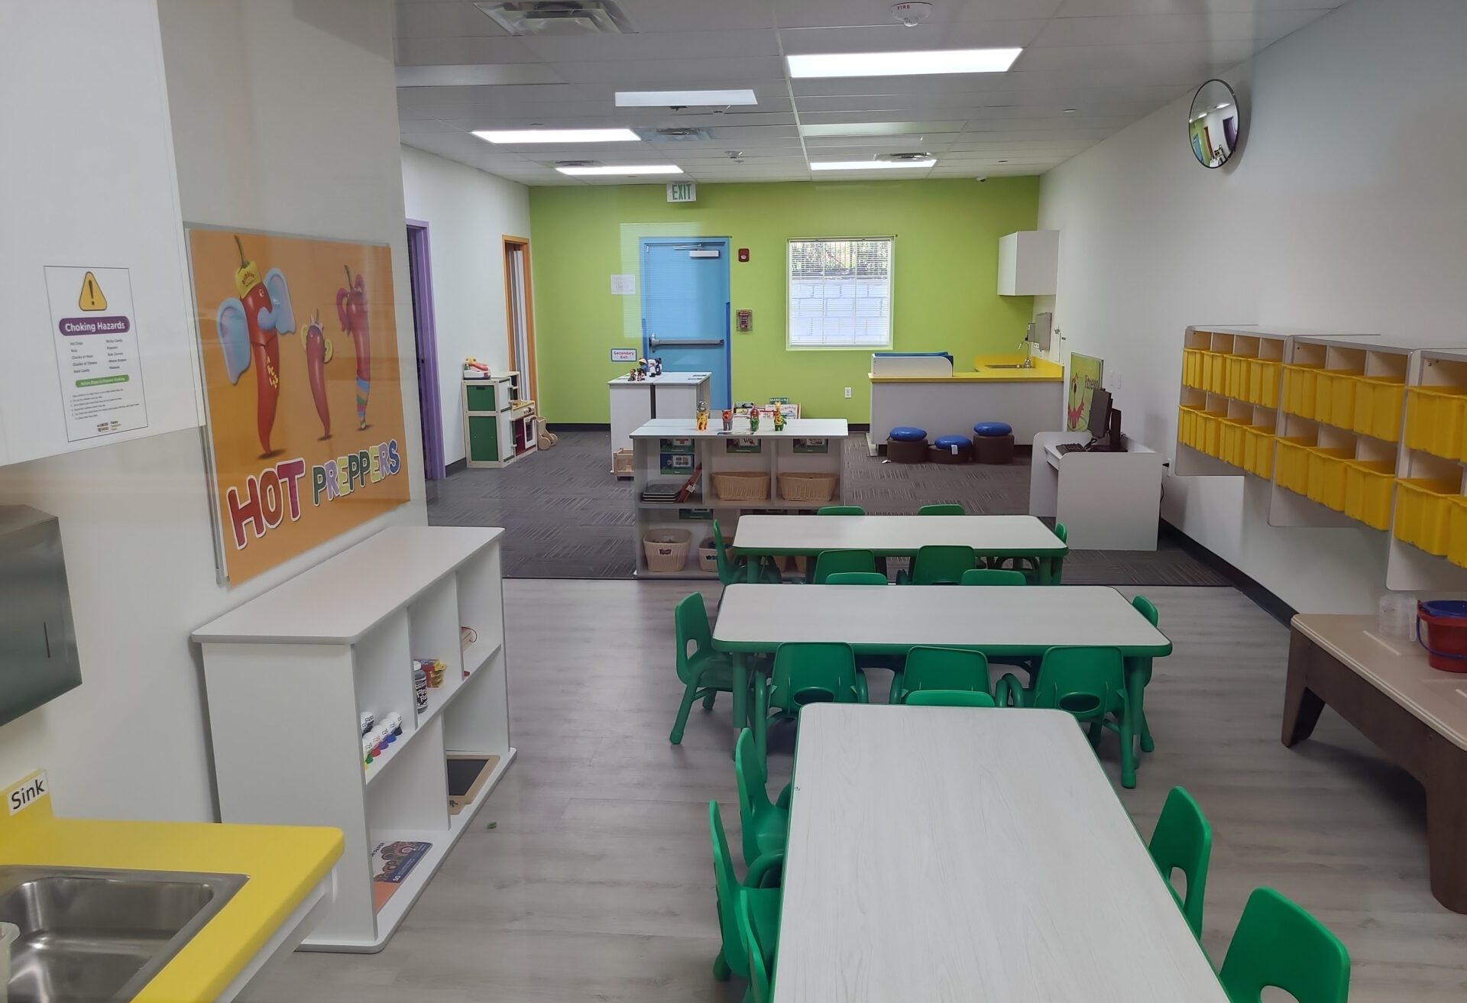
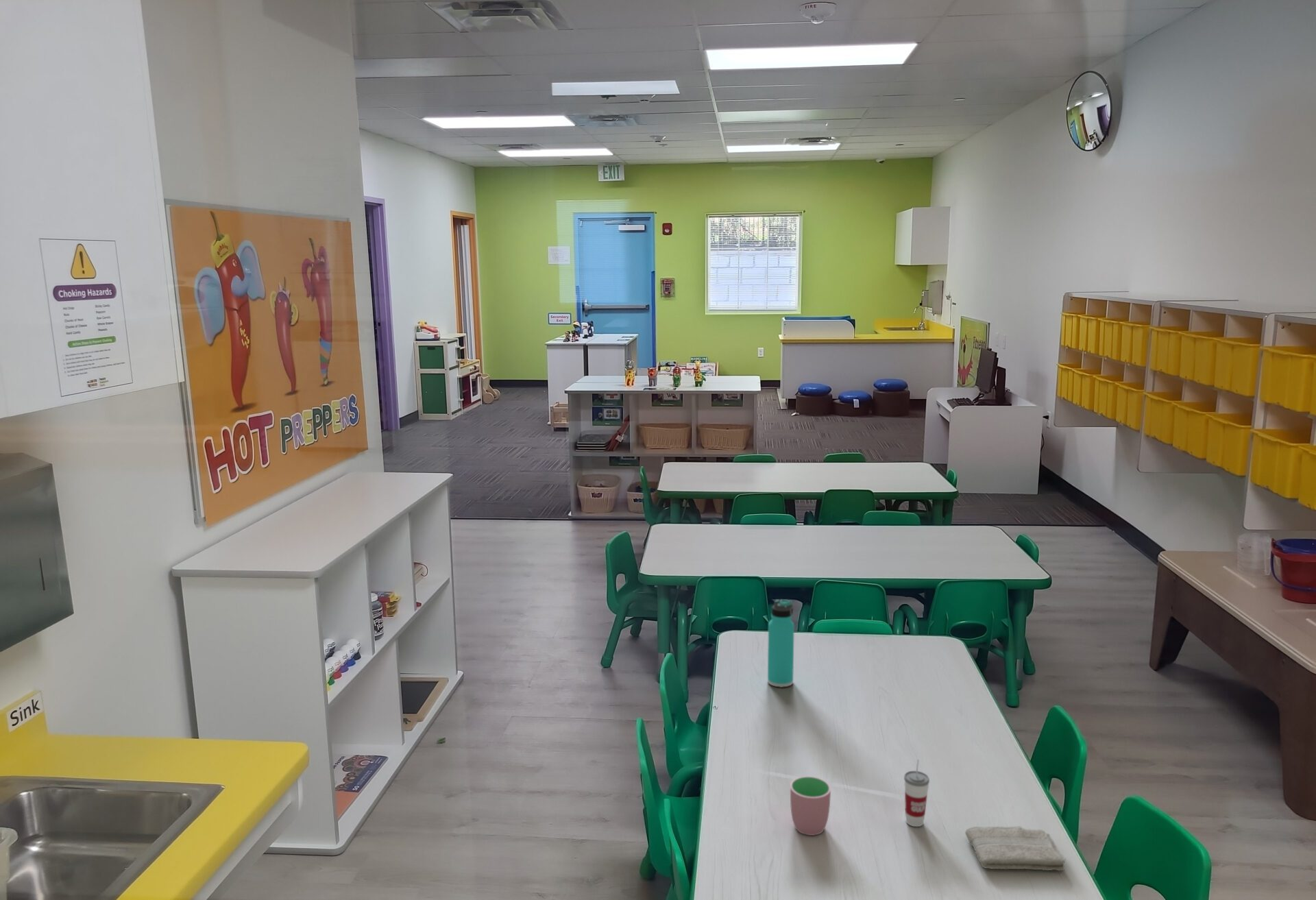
+ washcloth (1015, 848)
+ cup (916, 791)
+ thermos bottle (781, 641)
+ cup (809, 803)
